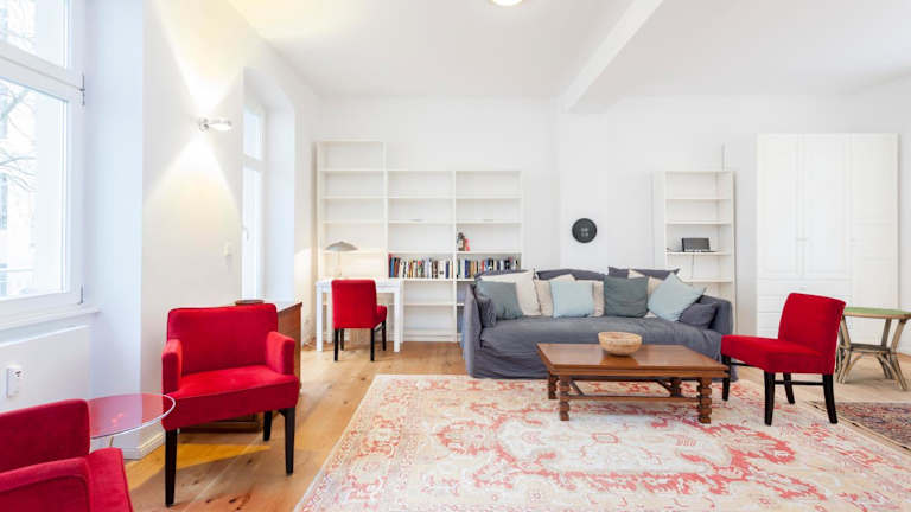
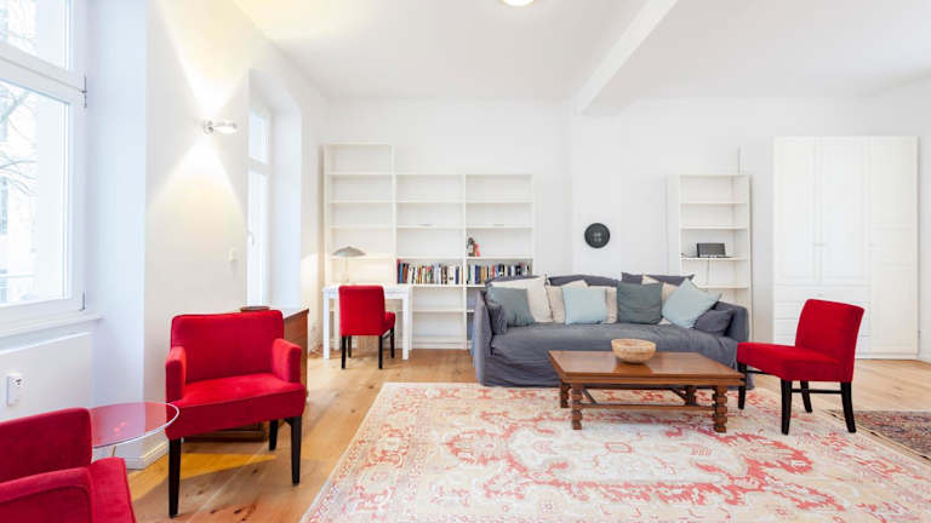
- side table (866, 345)
